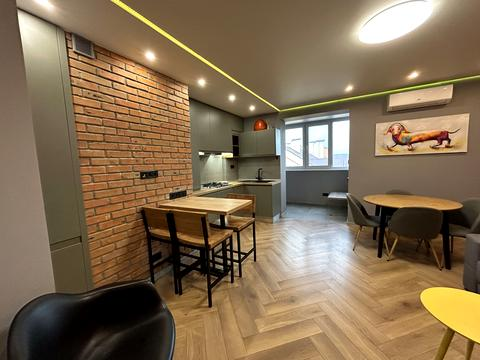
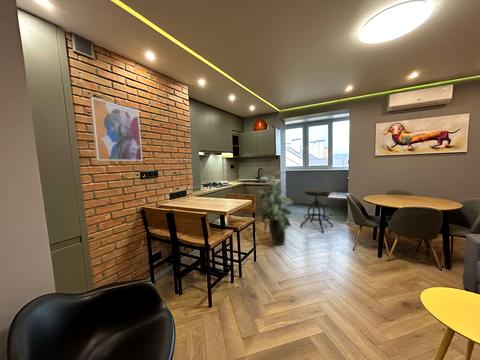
+ indoor plant (275, 209)
+ wall art (119, 133)
+ stool (316, 207)
